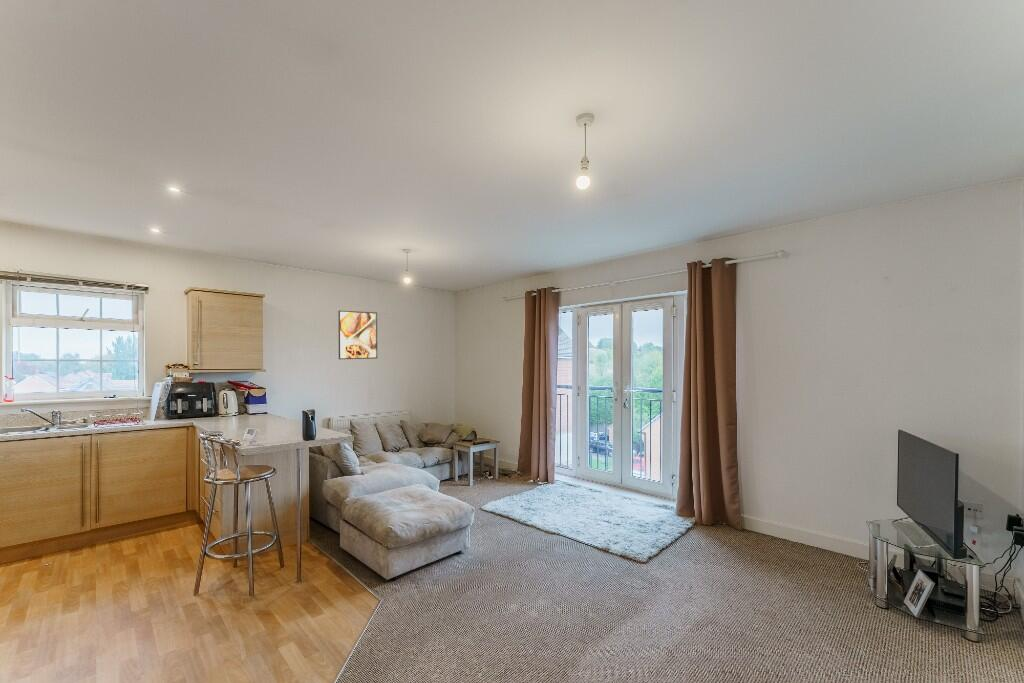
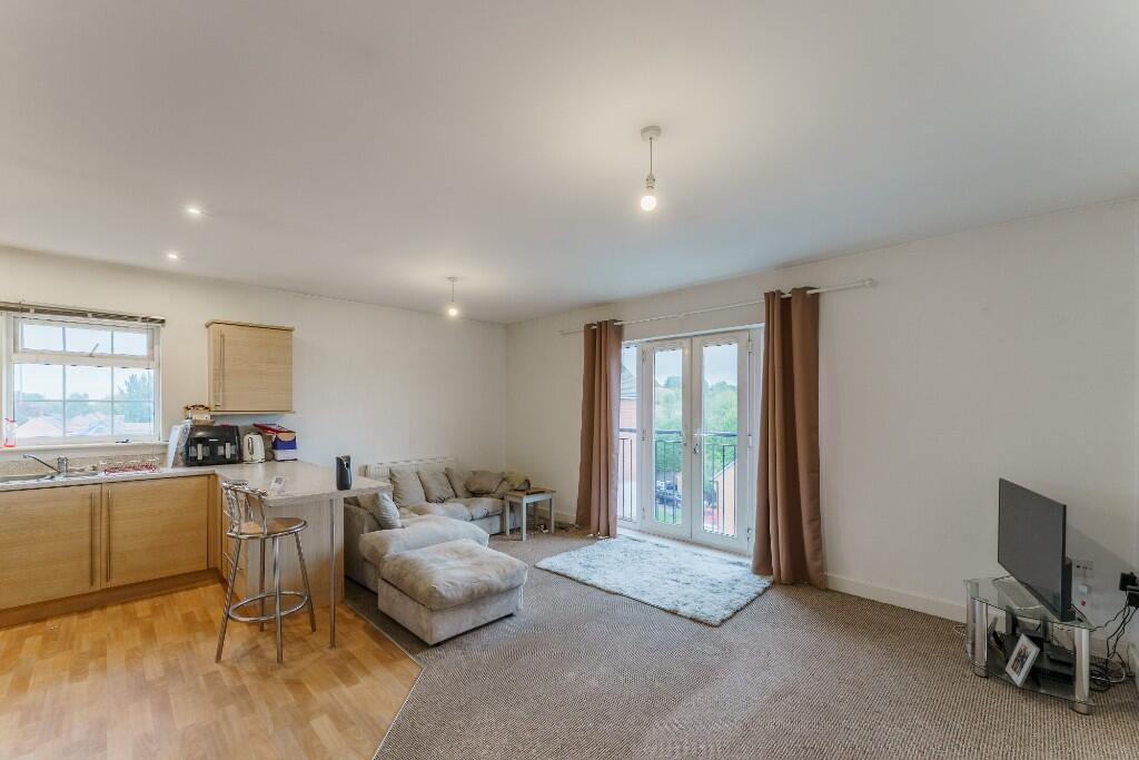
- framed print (358, 335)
